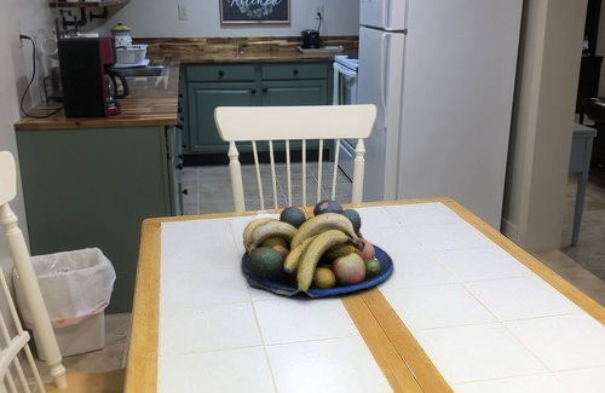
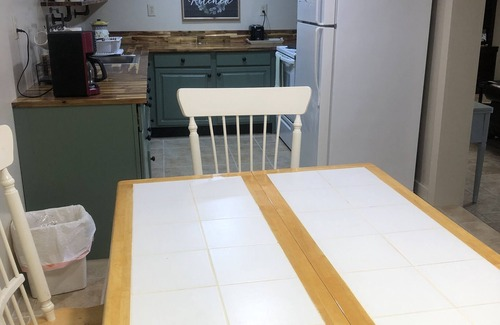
- fruit bowl (317, 237)
